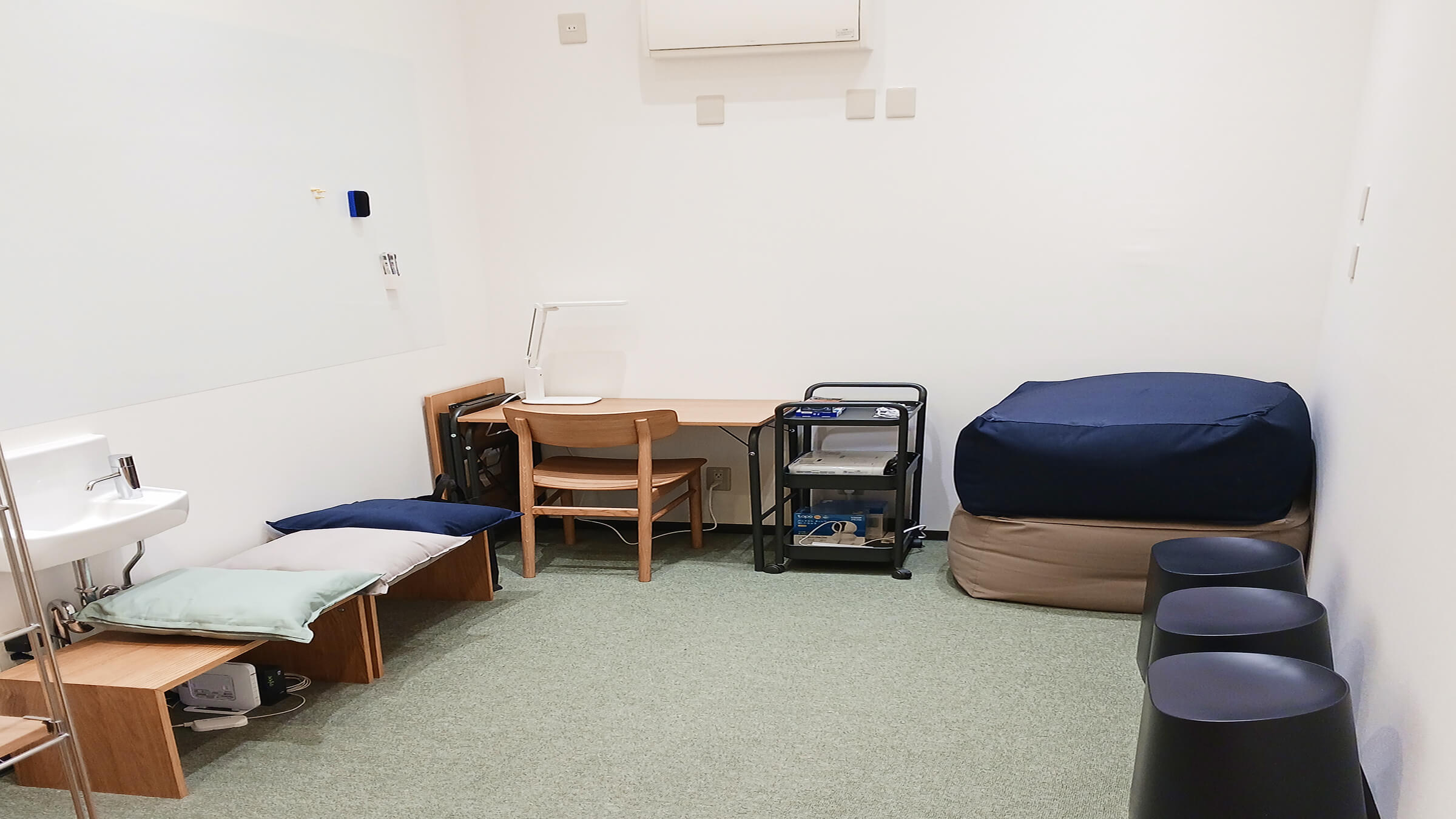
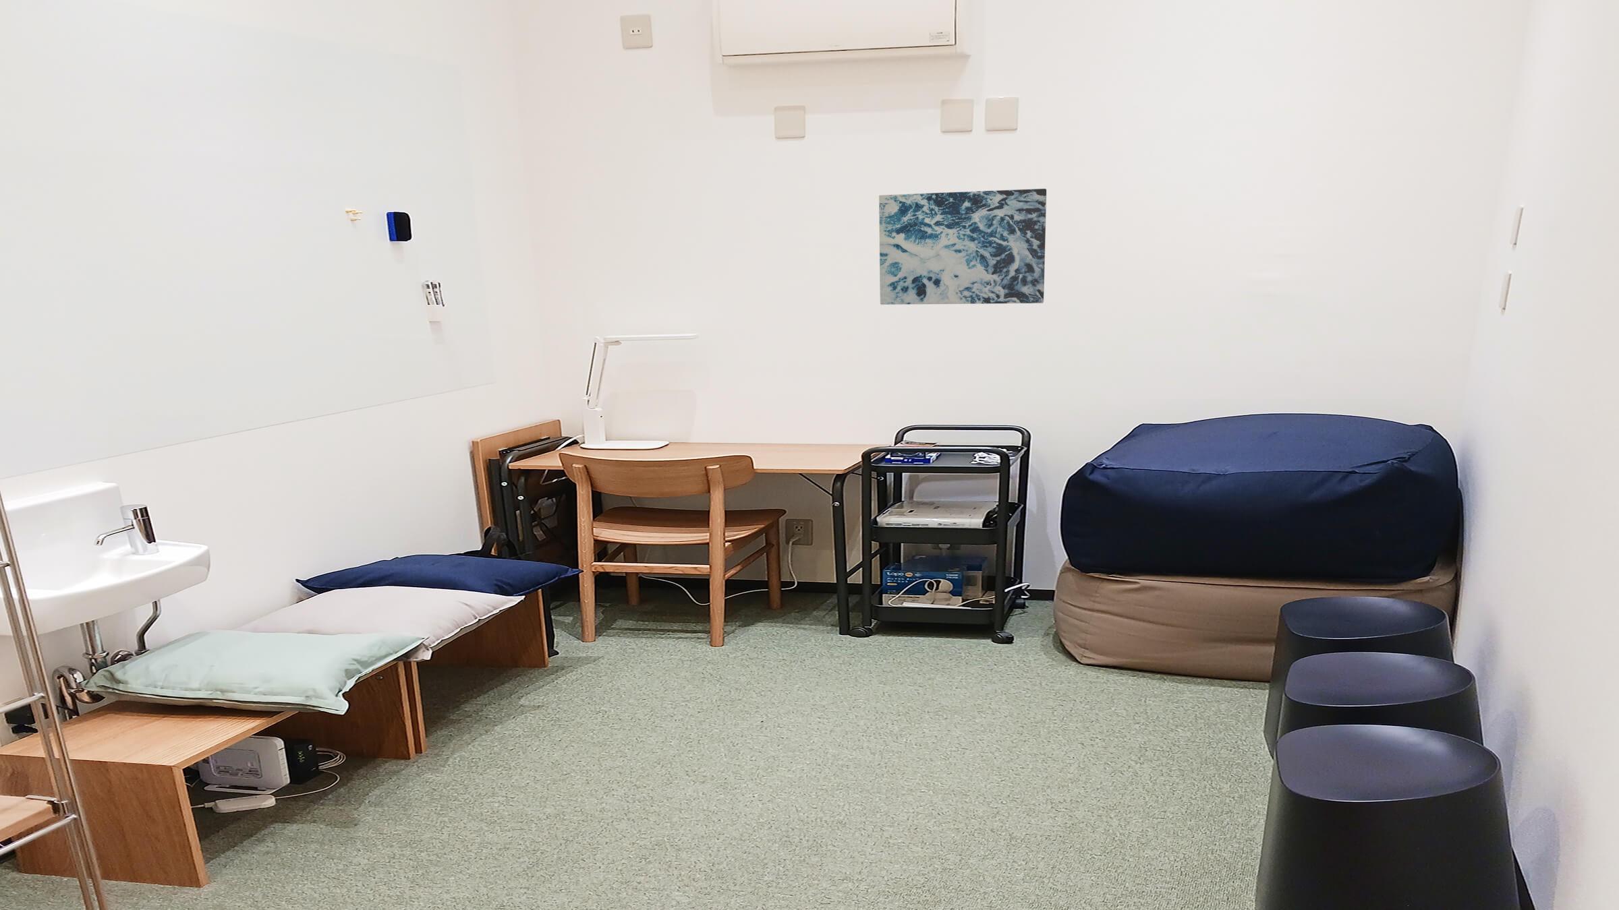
+ wall art (961, 248)
